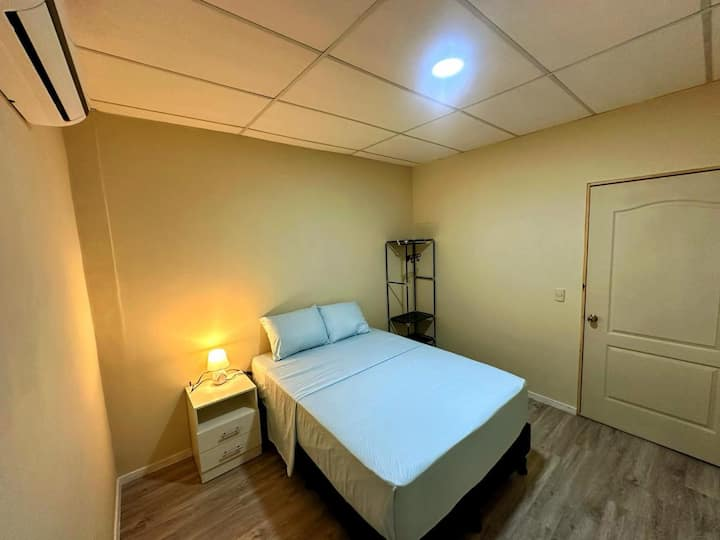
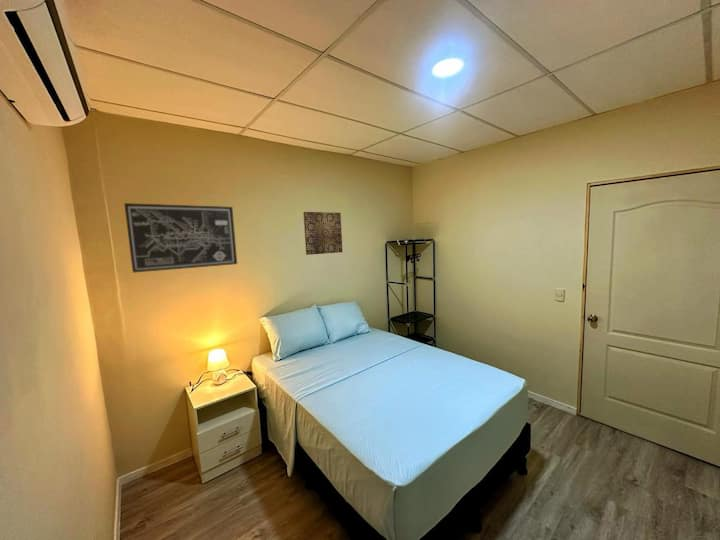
+ wall art (323, 233)
+ wall art (186, 237)
